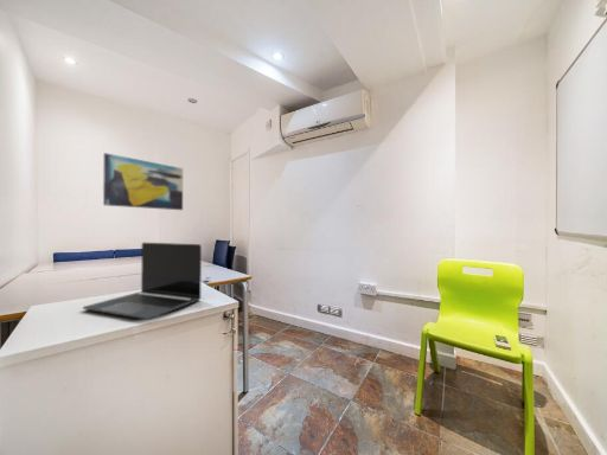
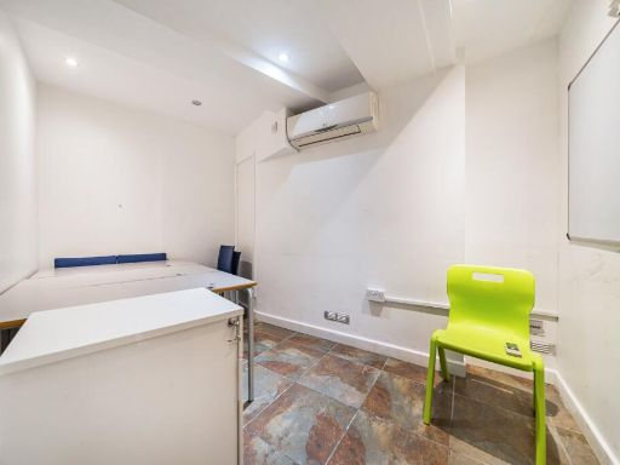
- laptop (145, 275)
- wall art (147, 185)
